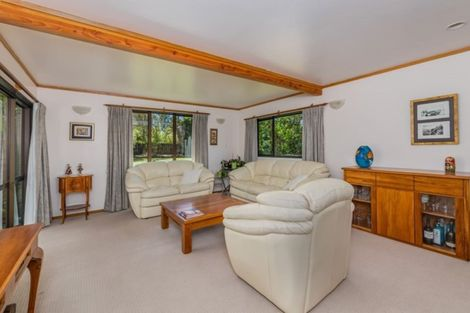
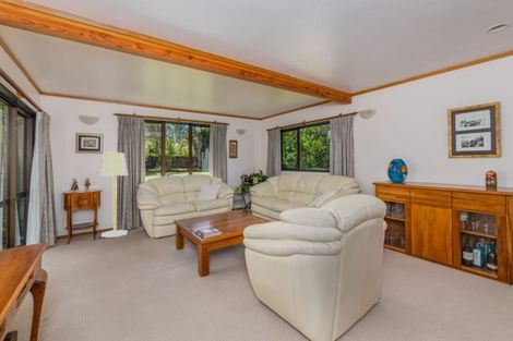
+ floor lamp (115, 193)
